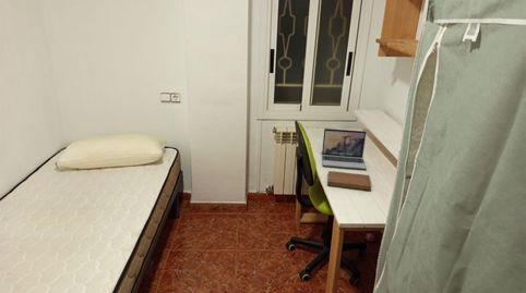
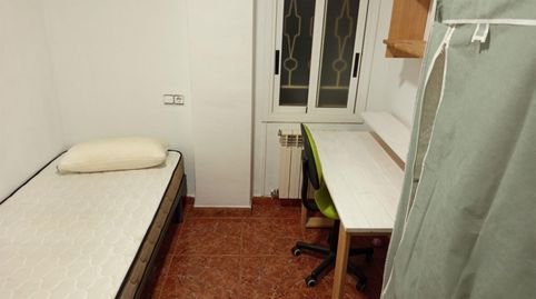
- notebook (348, 180)
- laptop (345, 148)
